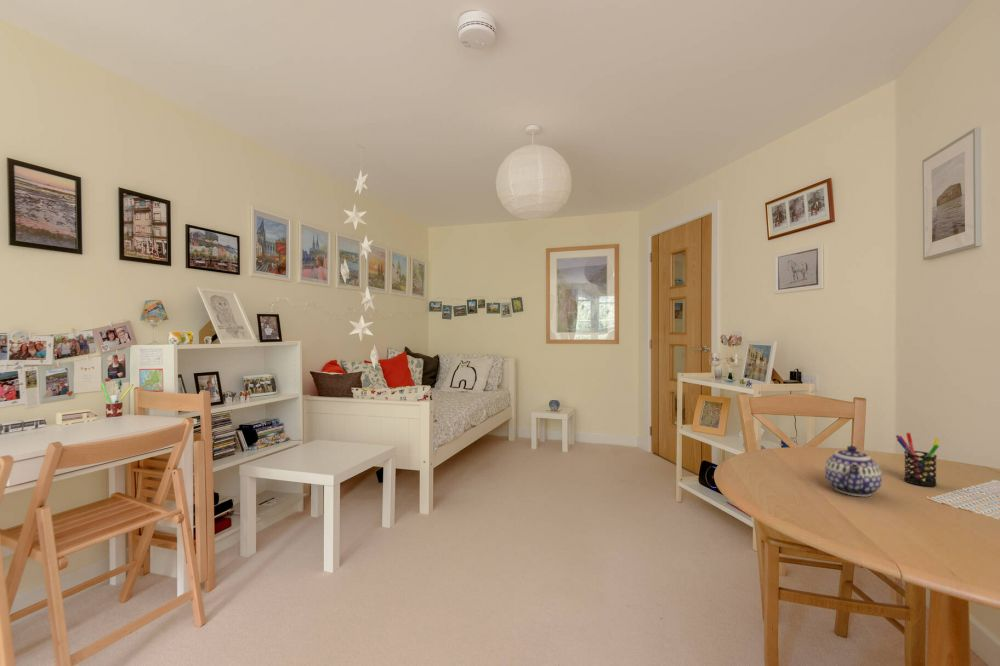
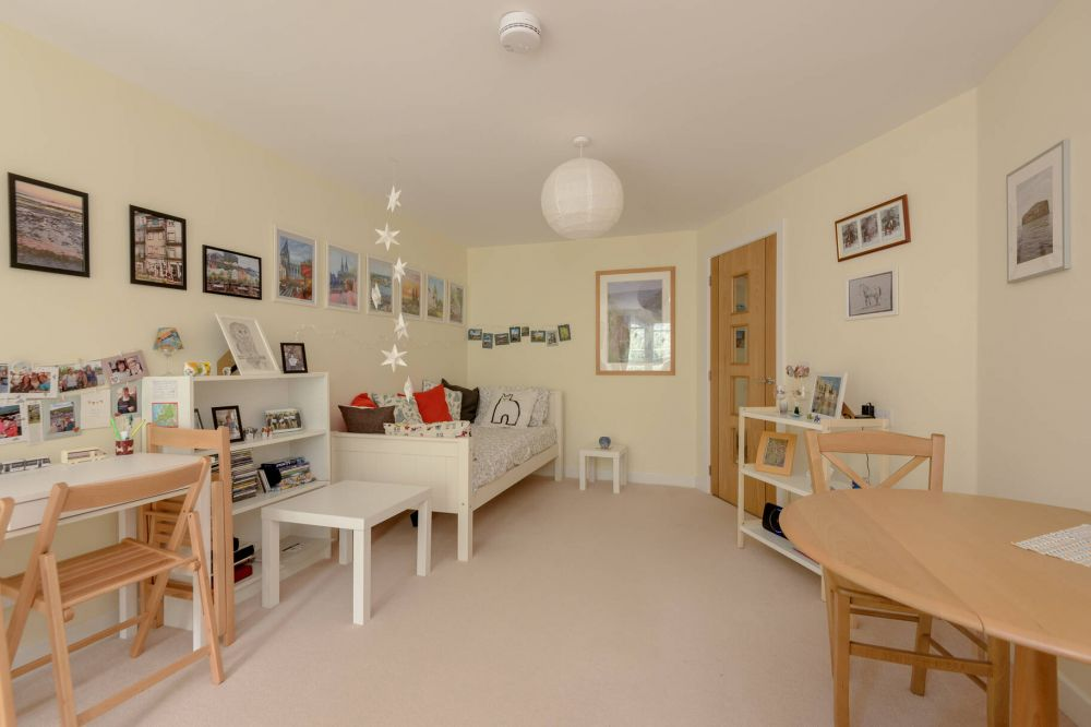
- pen holder (921, 458)
- teapot (852, 468)
